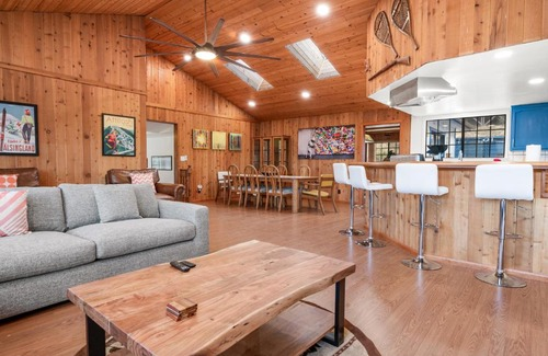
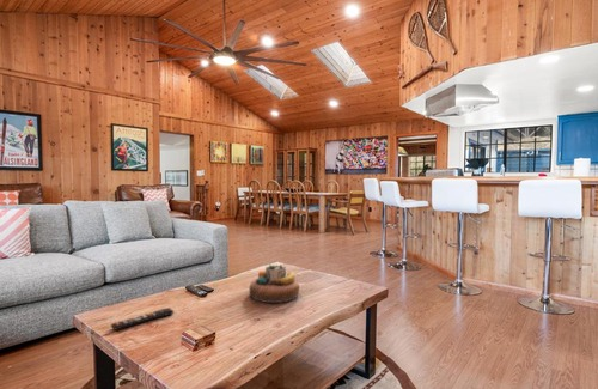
+ decorative bowl (274, 279)
+ remote control (144, 317)
